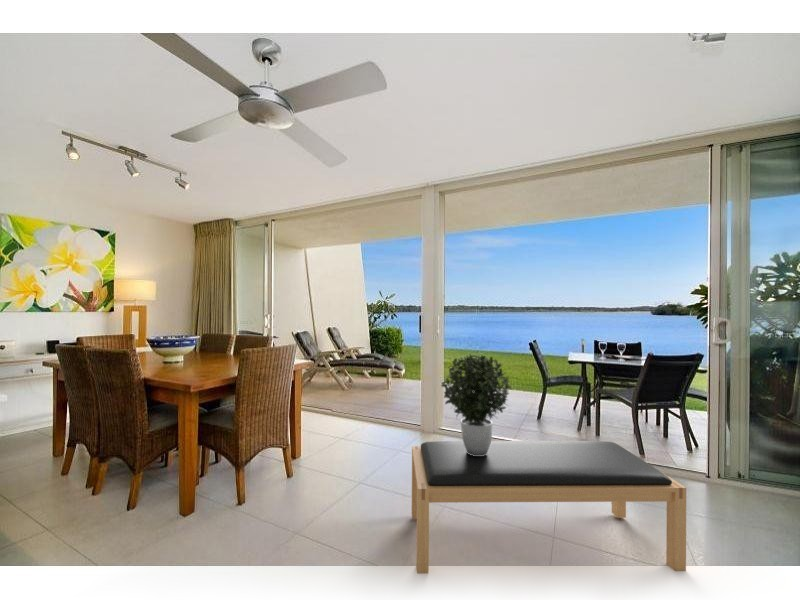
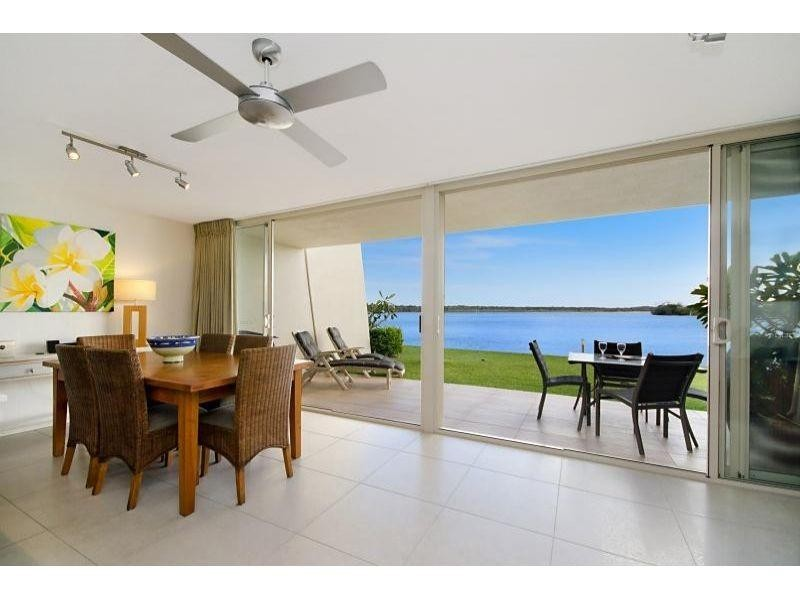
- bench (532, 497)
- potted plant (478, 404)
